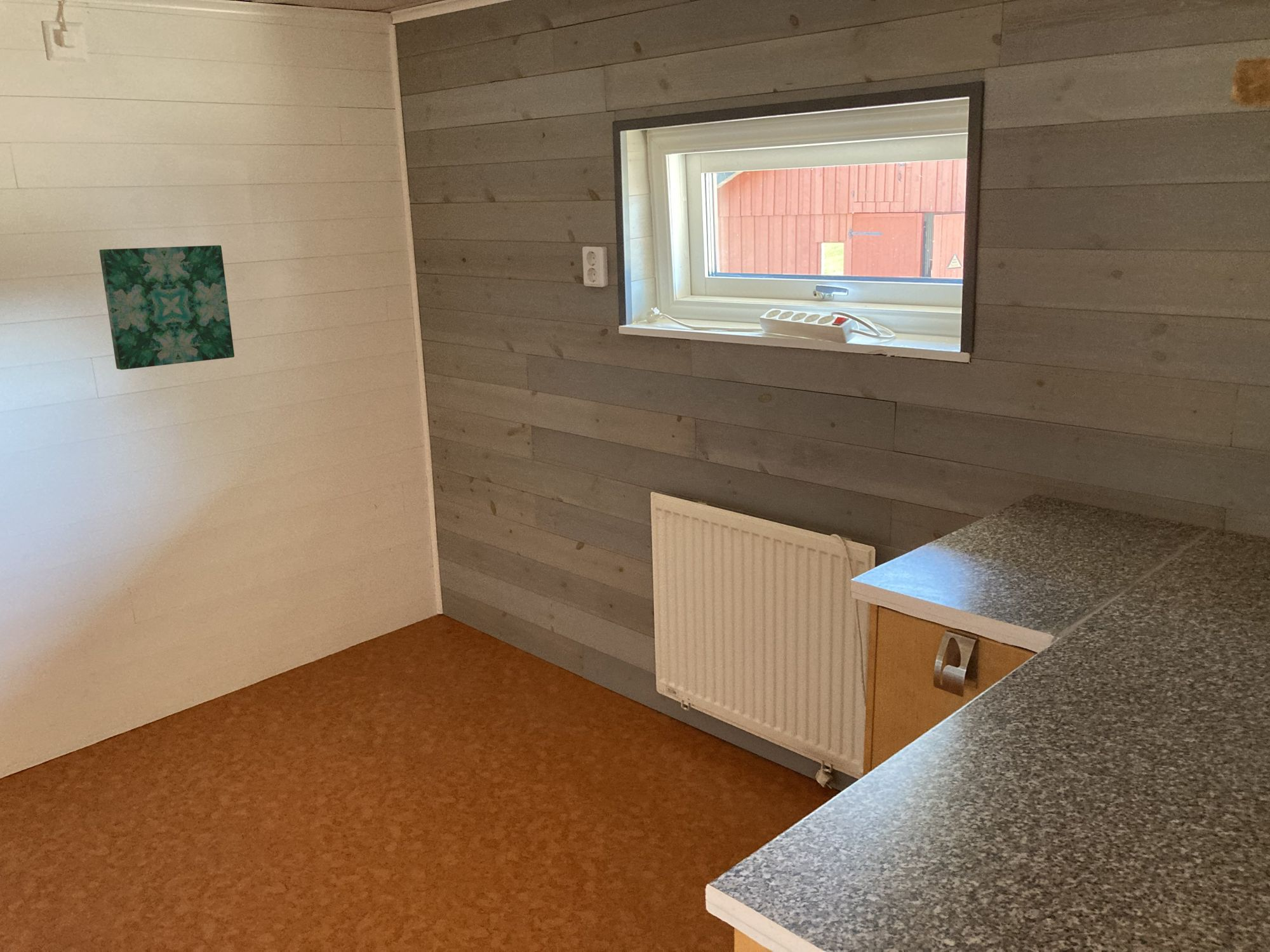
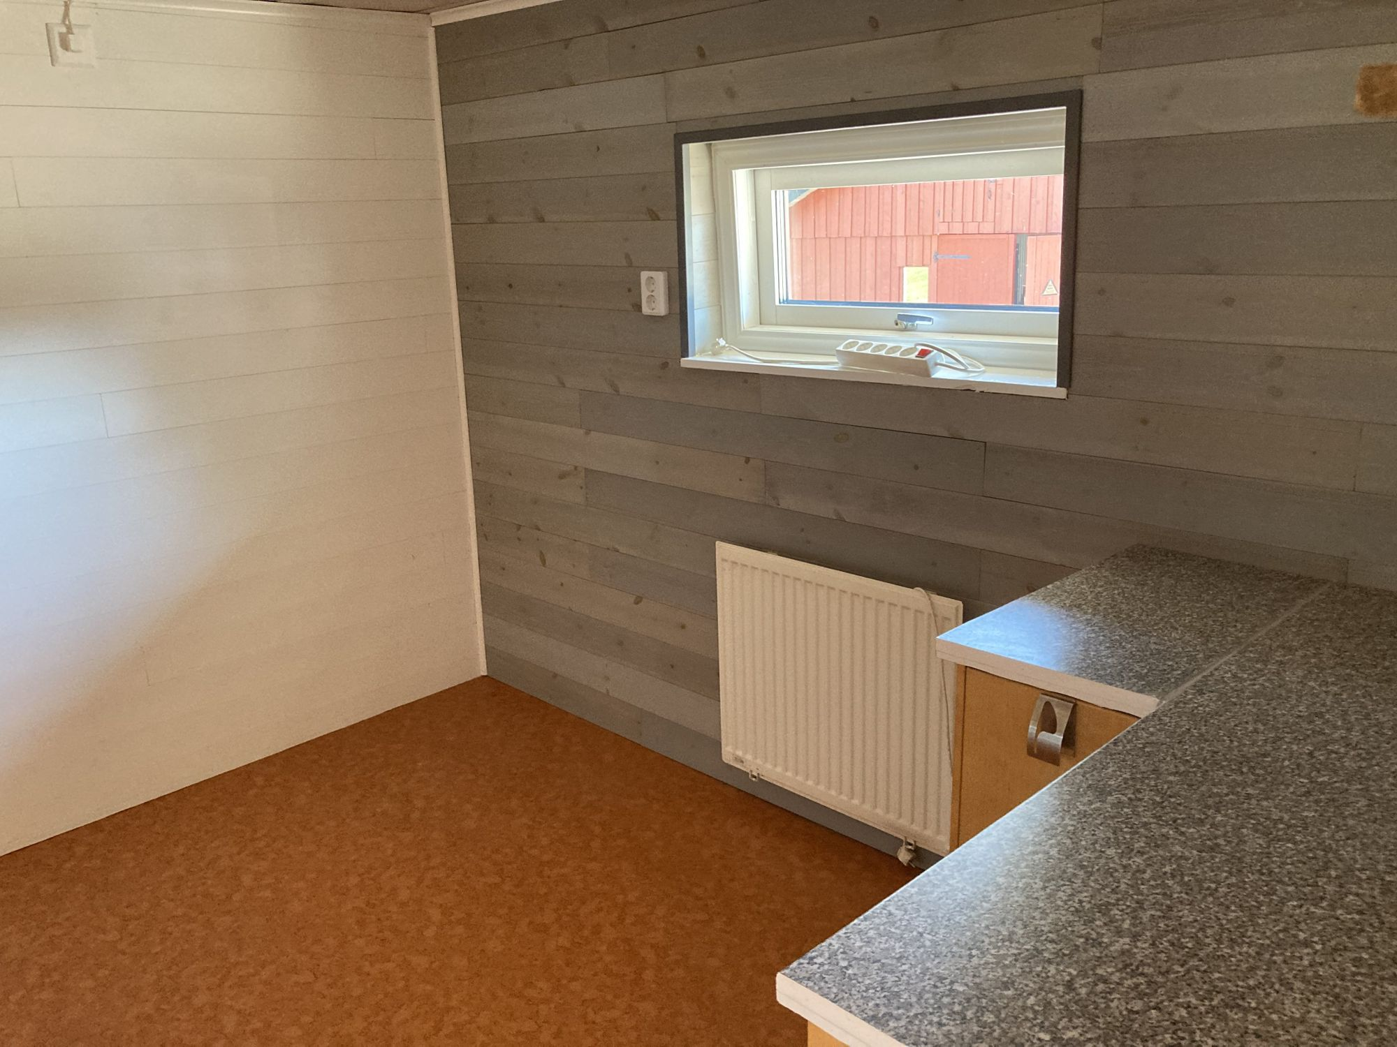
- wall art (170, 305)
